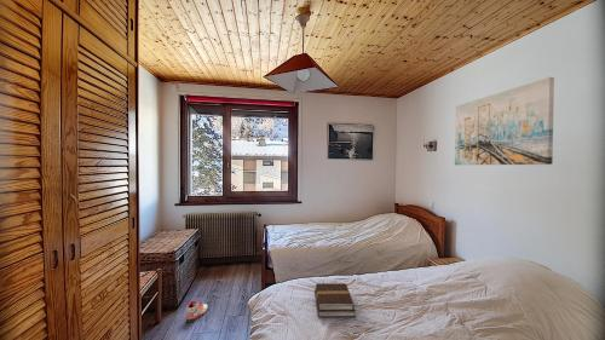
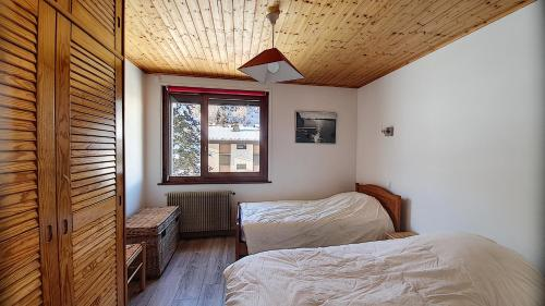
- wall art (494, 129)
- book (333, 298)
- sneaker (197, 306)
